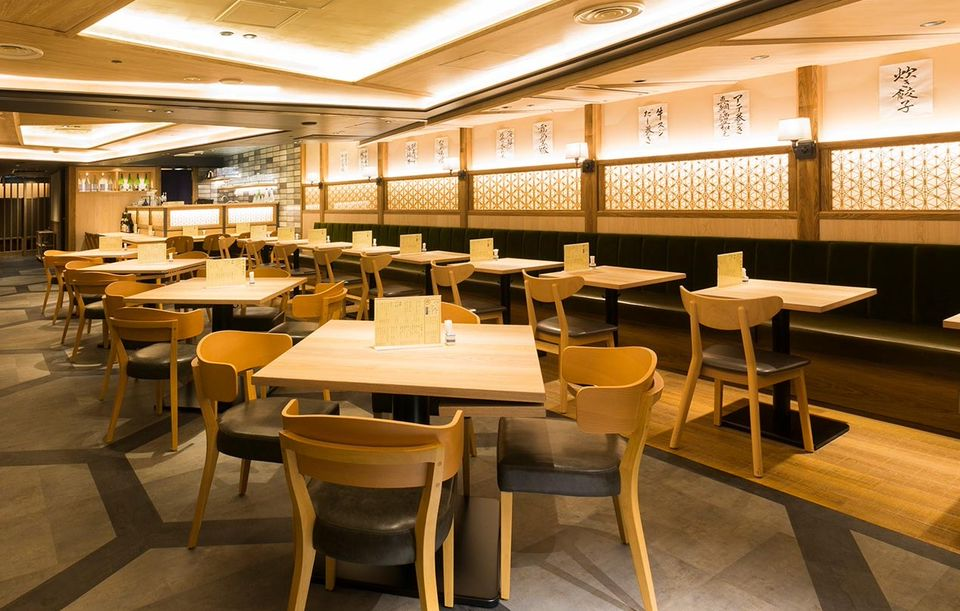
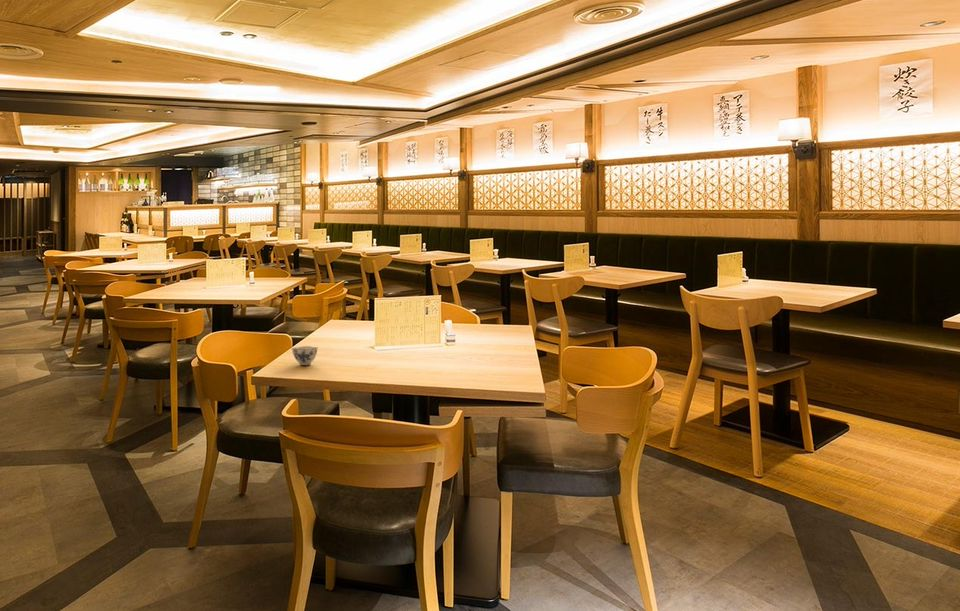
+ chinaware (304, 355)
